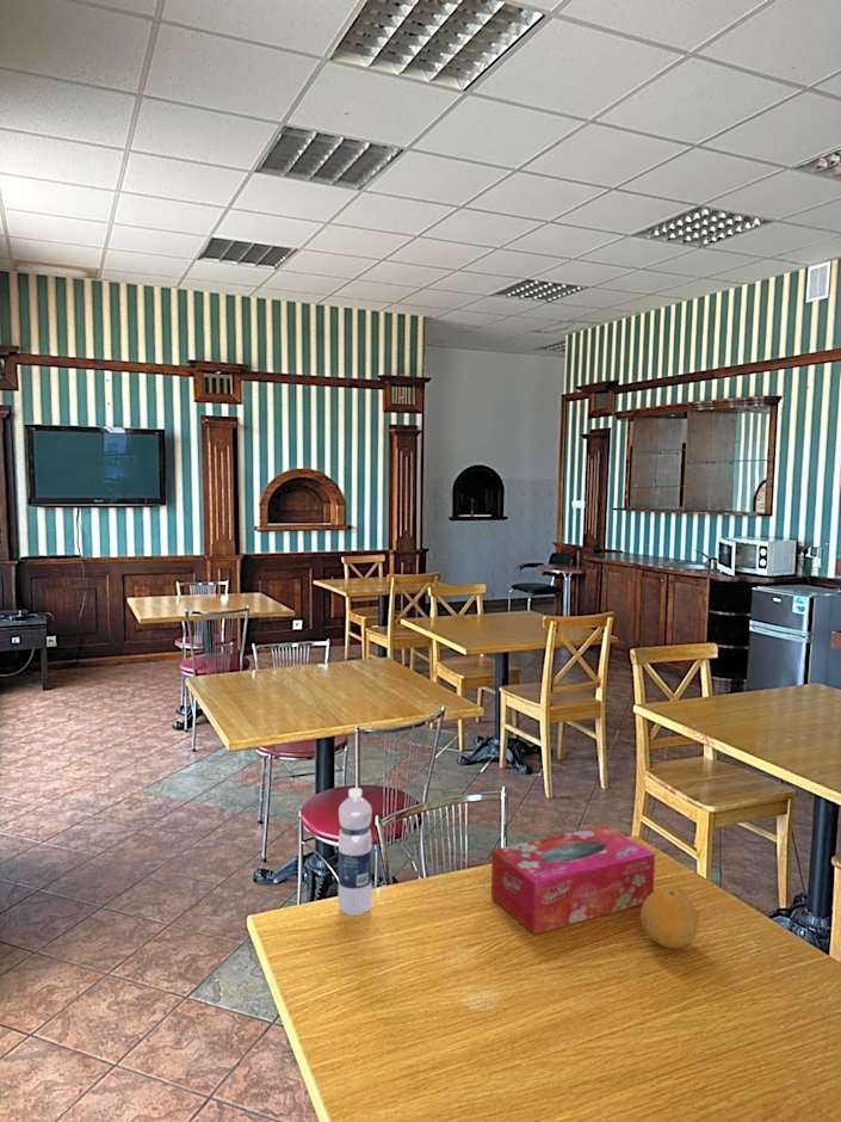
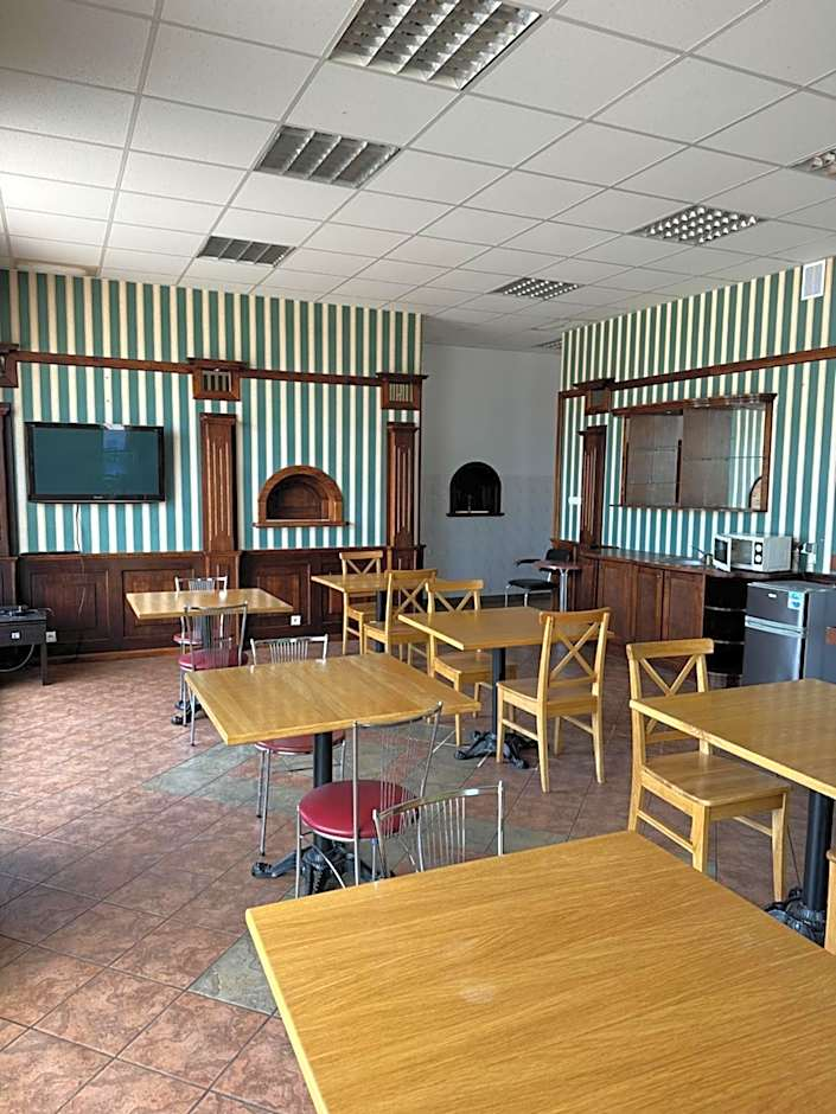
- fruit (669, 918)
- tissue box (573, 875)
- water bottle (354, 849)
